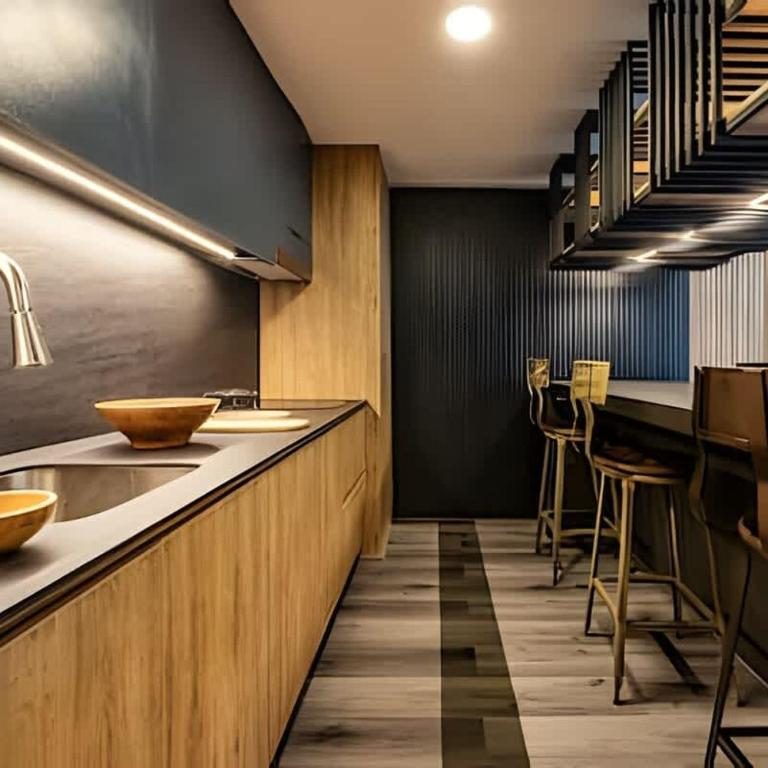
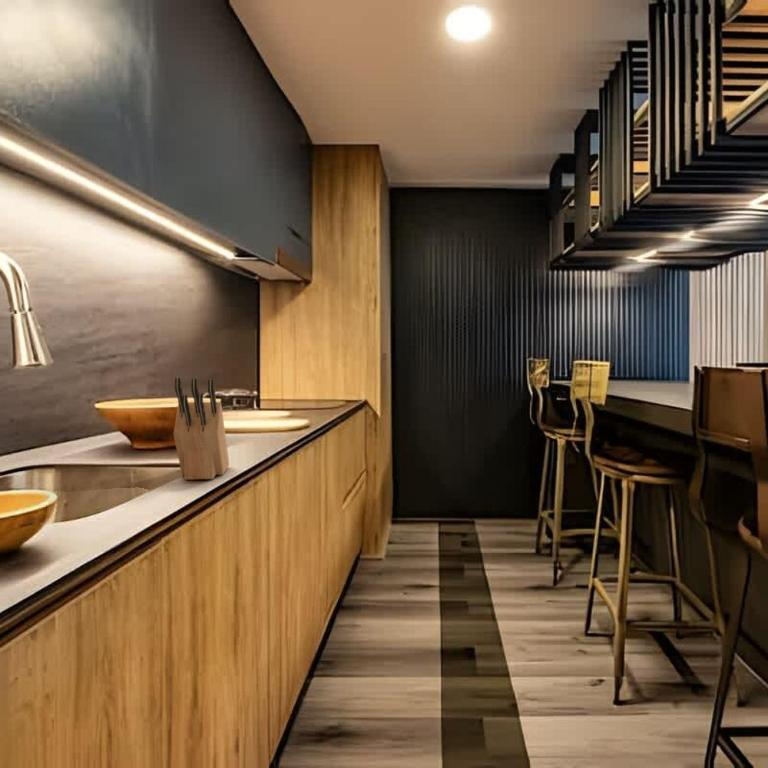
+ knife block (201, 426)
